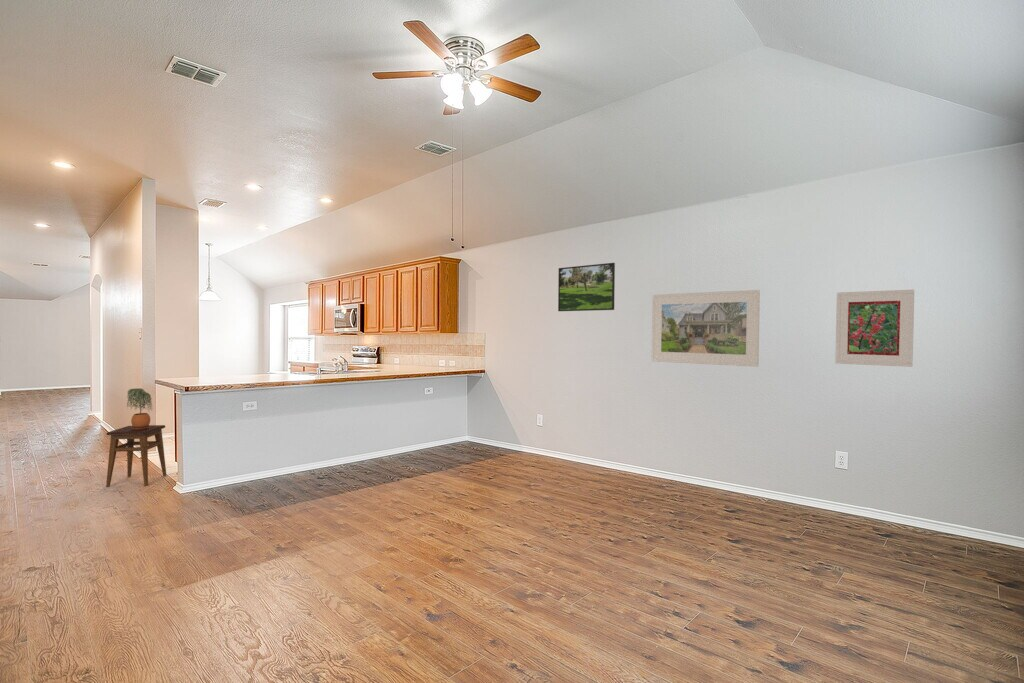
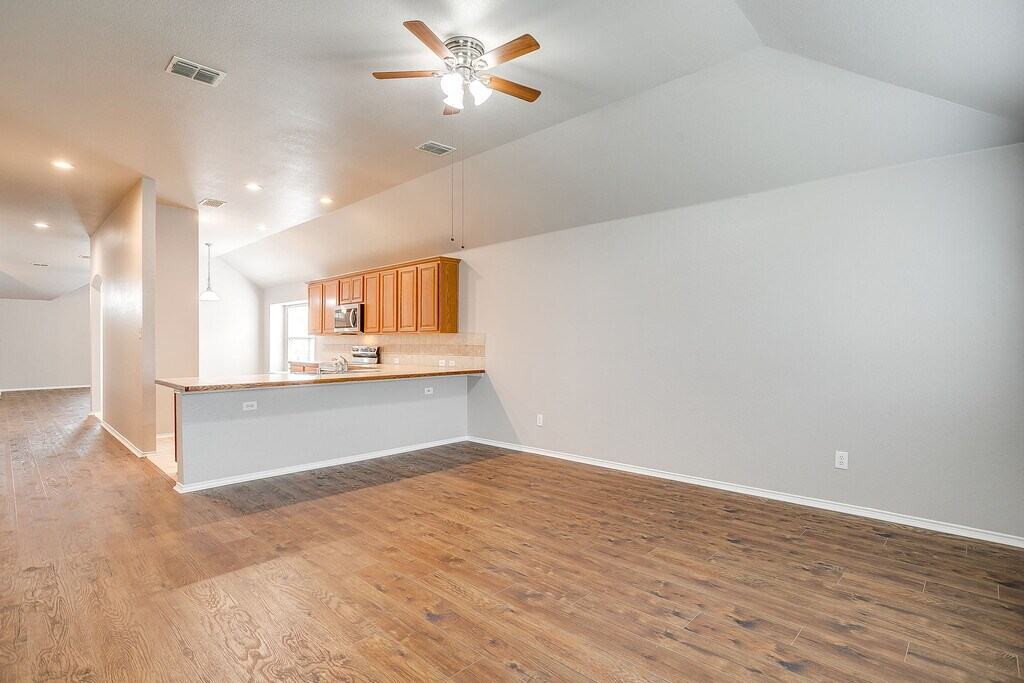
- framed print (585, 288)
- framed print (701, 328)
- stool (141, 454)
- potted plant (139, 408)
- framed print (873, 328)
